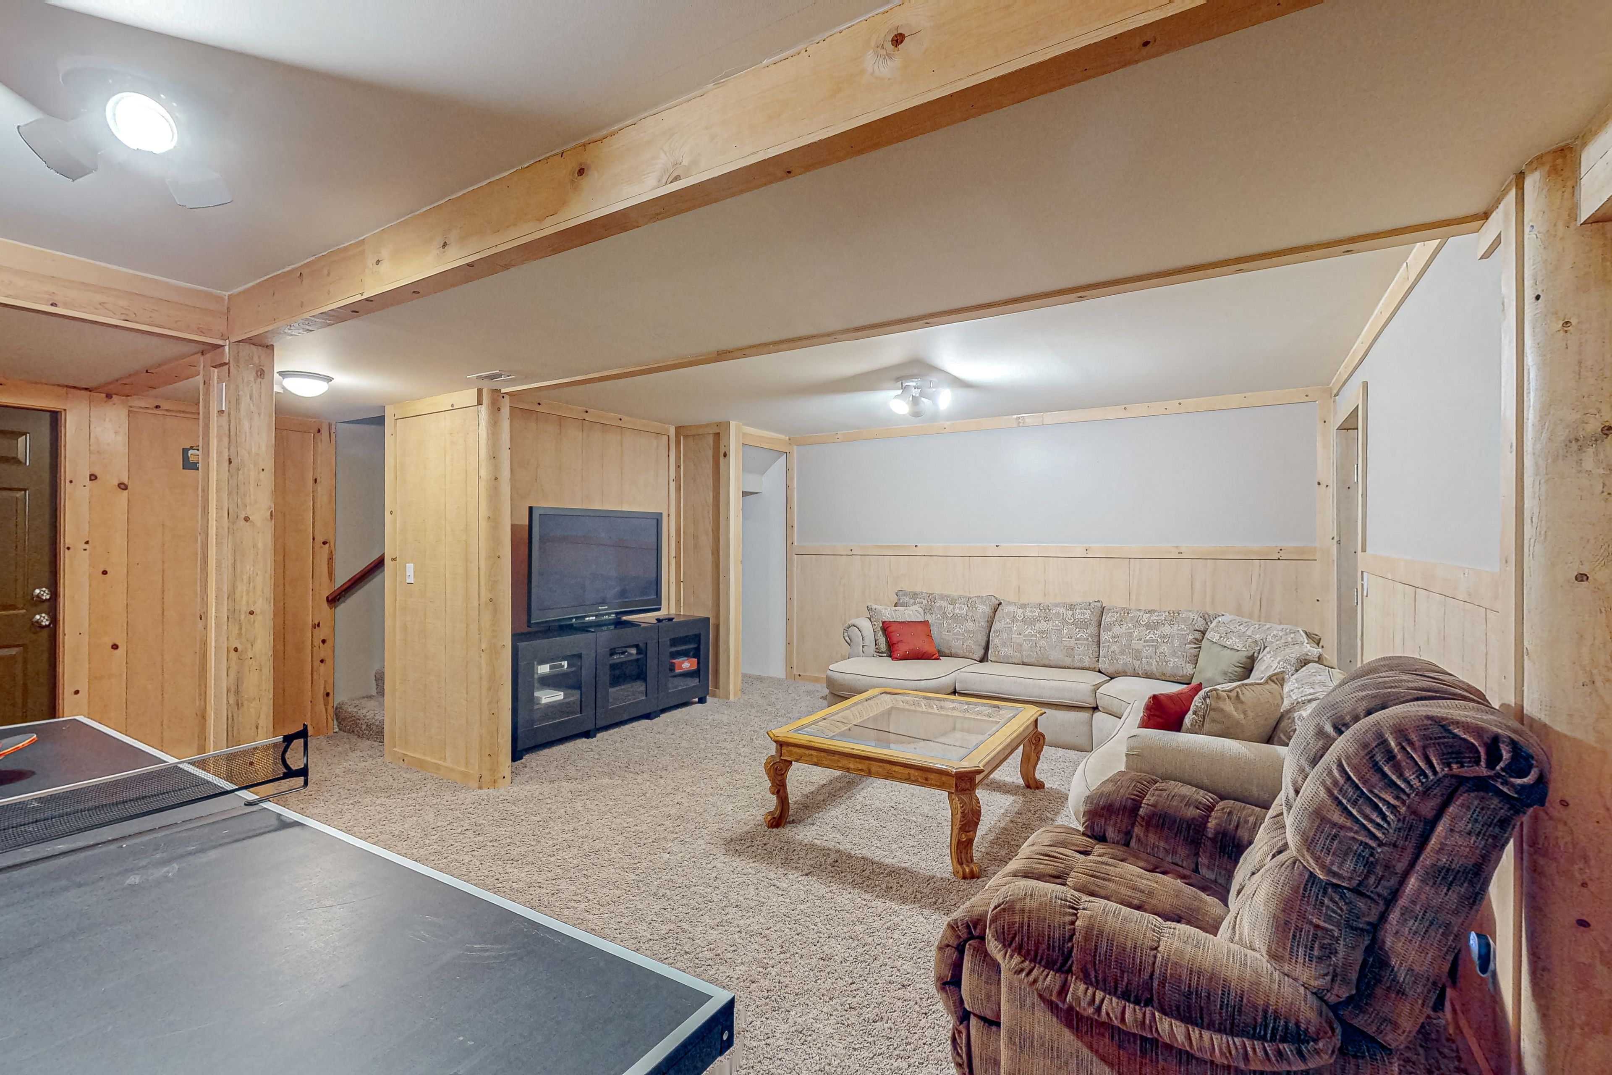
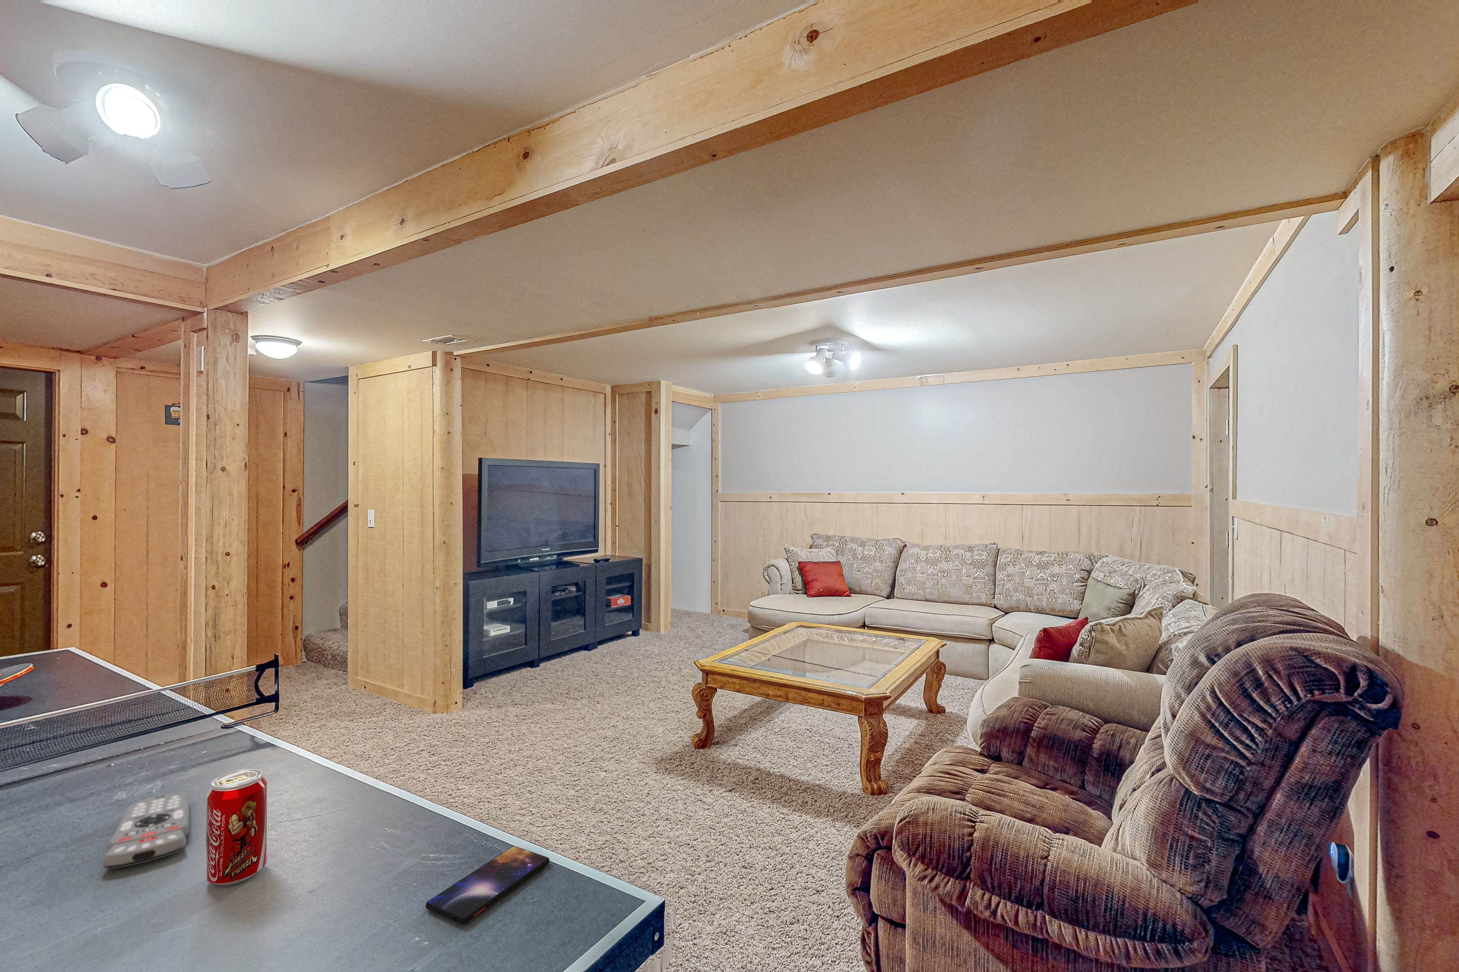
+ remote control (153, 827)
+ smartphone (491, 881)
+ beverage can (237, 826)
